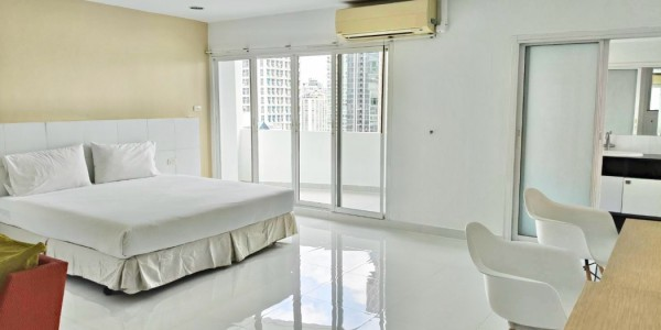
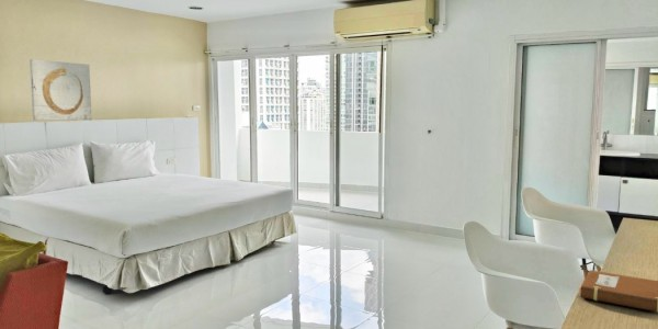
+ notebook (625, 291)
+ wall art (61, 91)
